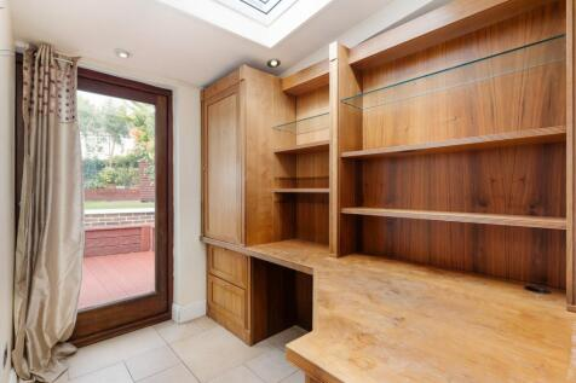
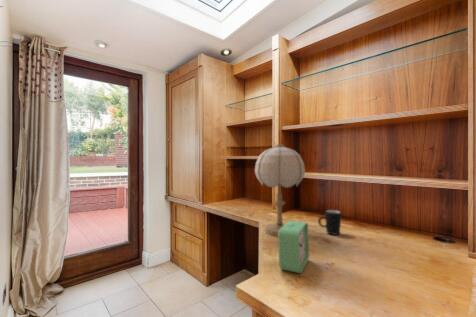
+ mug (329, 222)
+ alarm clock (294, 244)
+ table lamp (279, 186)
